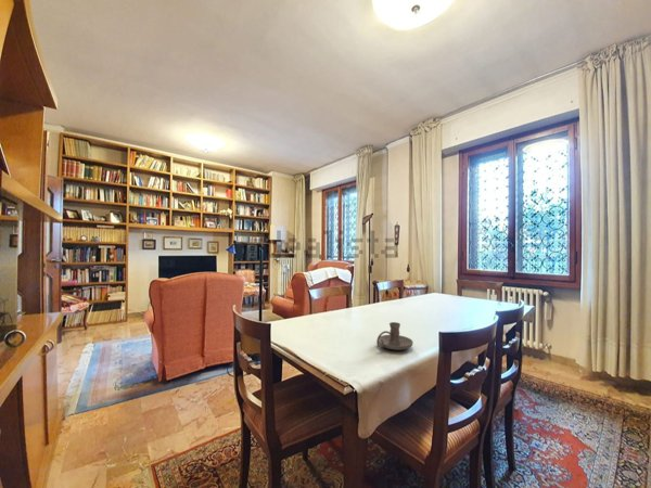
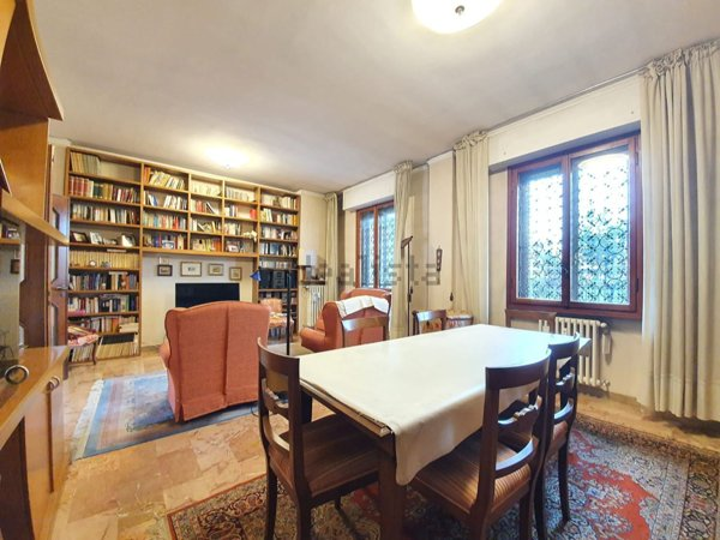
- candle holder (392, 335)
